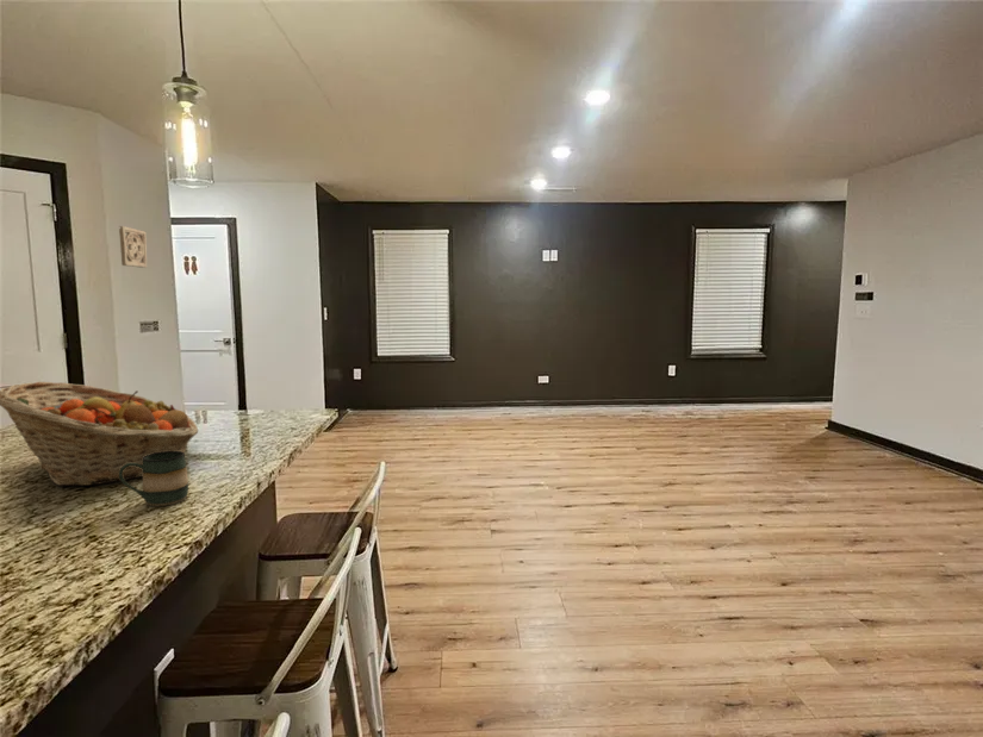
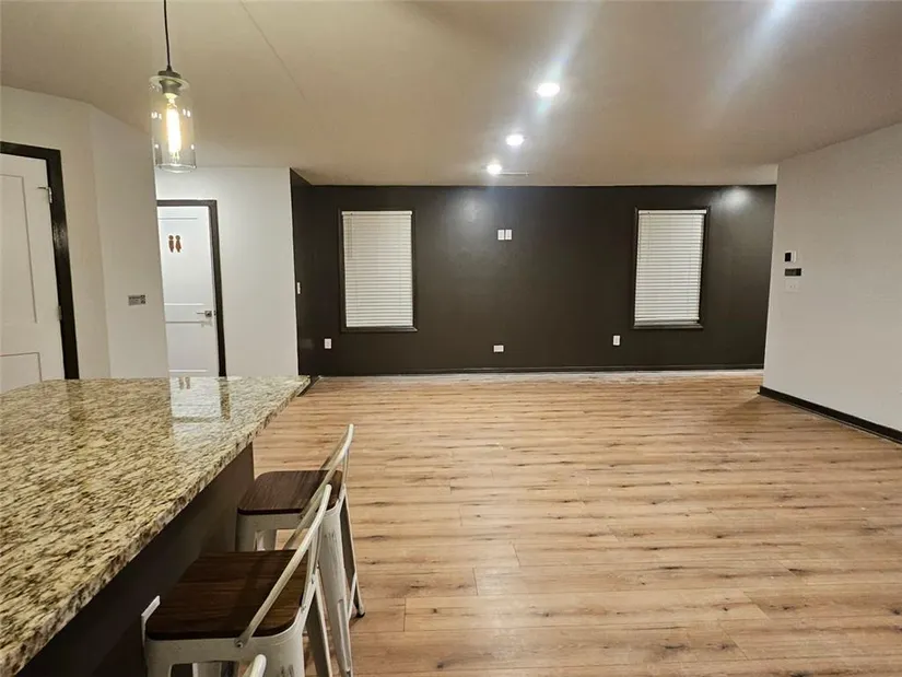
- mug (155, 479)
- fruit basket (106, 424)
- wall ornament (133, 248)
